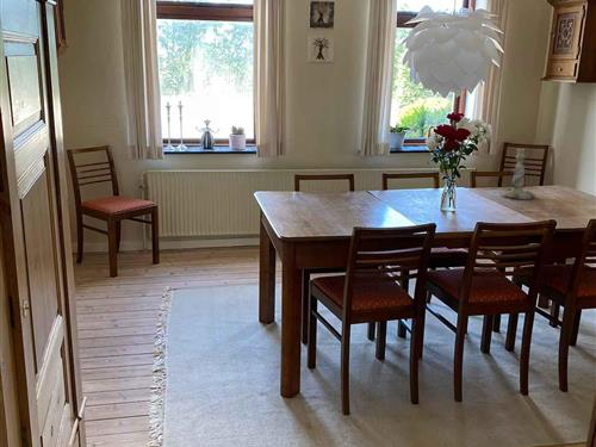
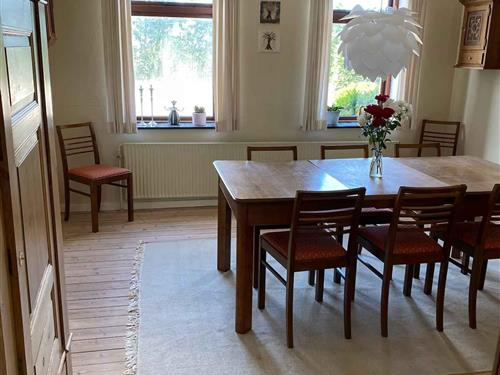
- candlestick (520, 173)
